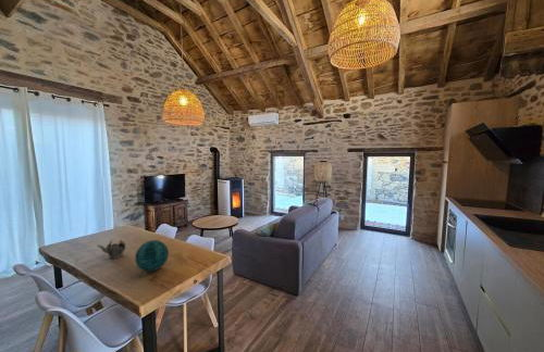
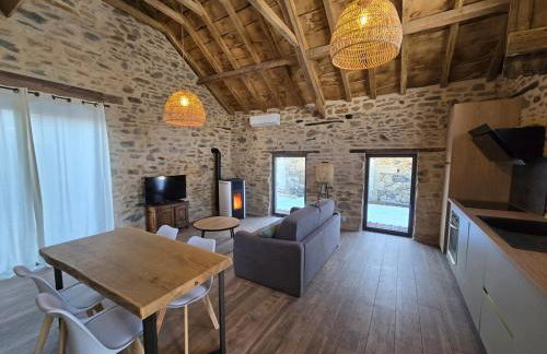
- decorative orb (152, 255)
- teapot (112, 249)
